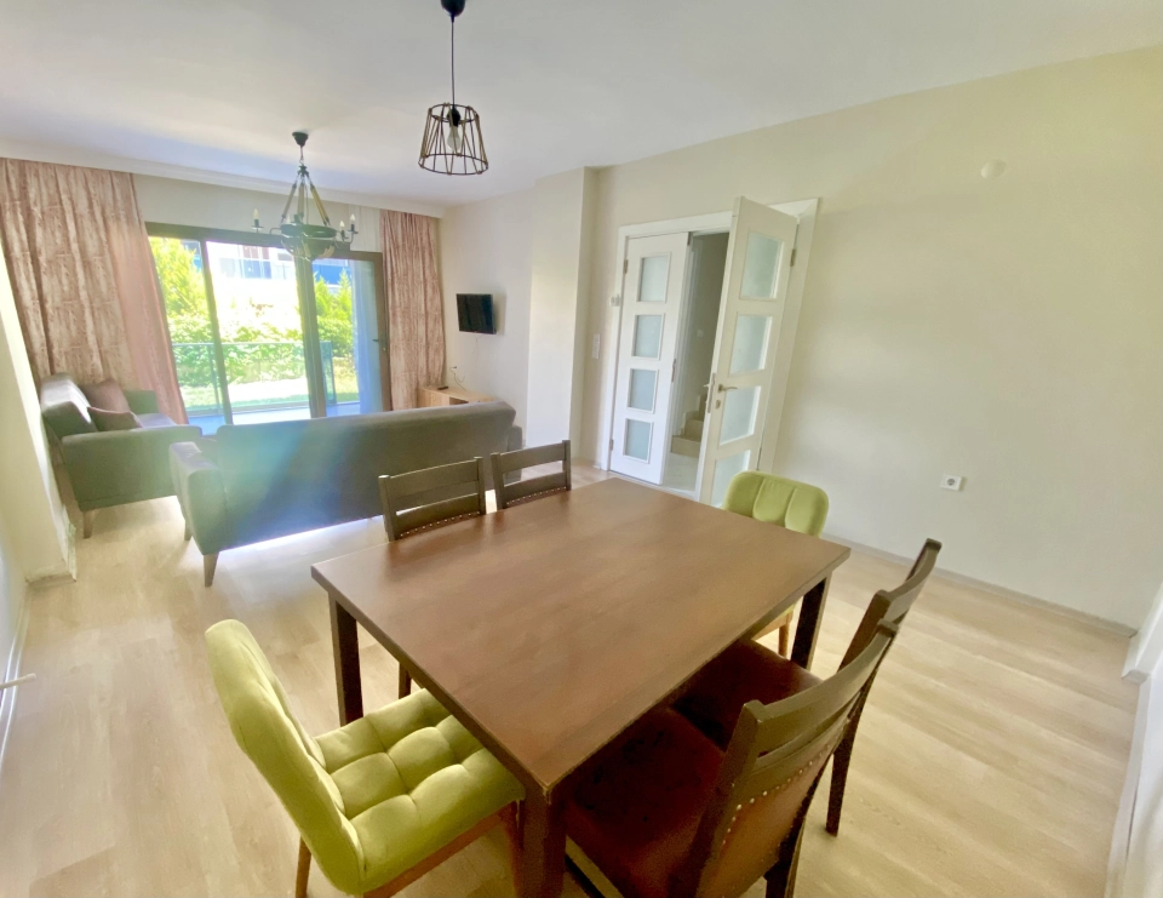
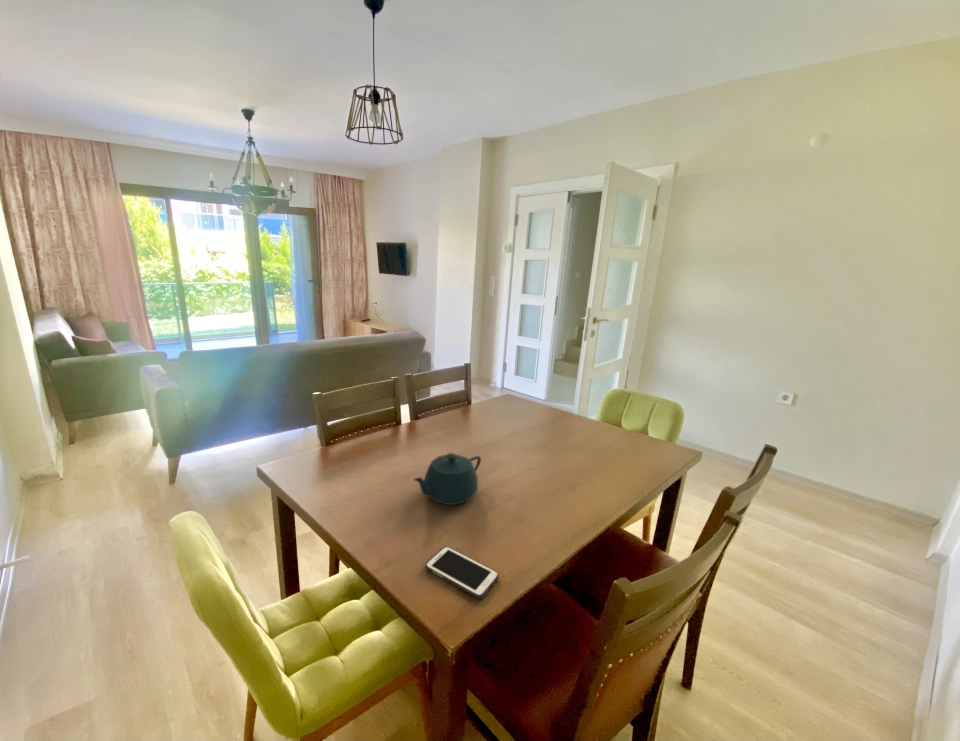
+ teapot (449, 475)
+ cell phone (461, 570)
